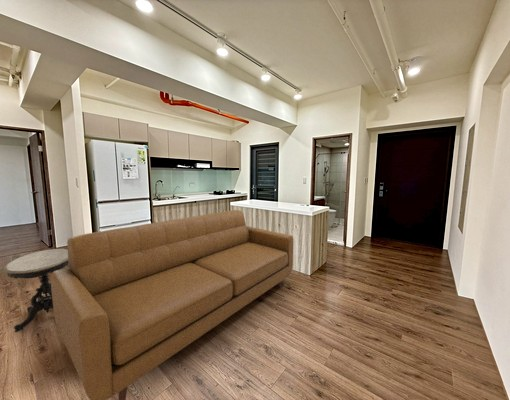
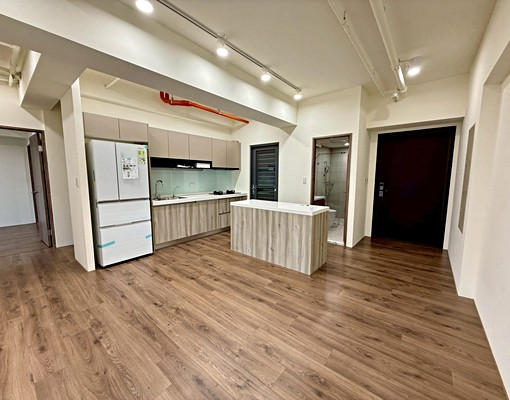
- sofa (200, 265)
- side table (44, 287)
